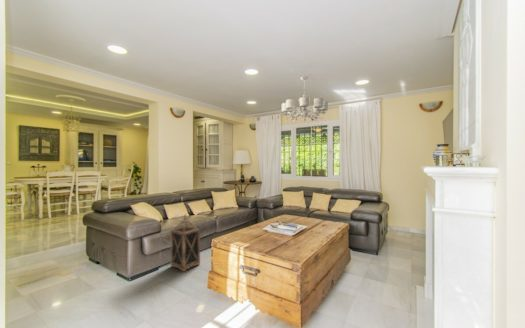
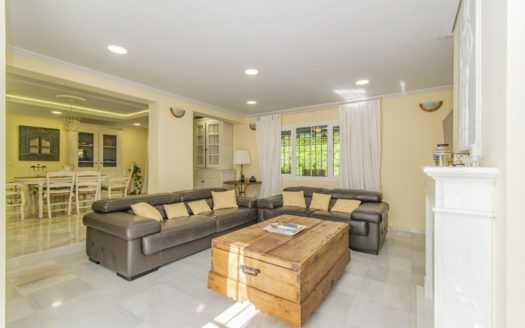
- chandelier (304, 99)
- lantern (185, 239)
